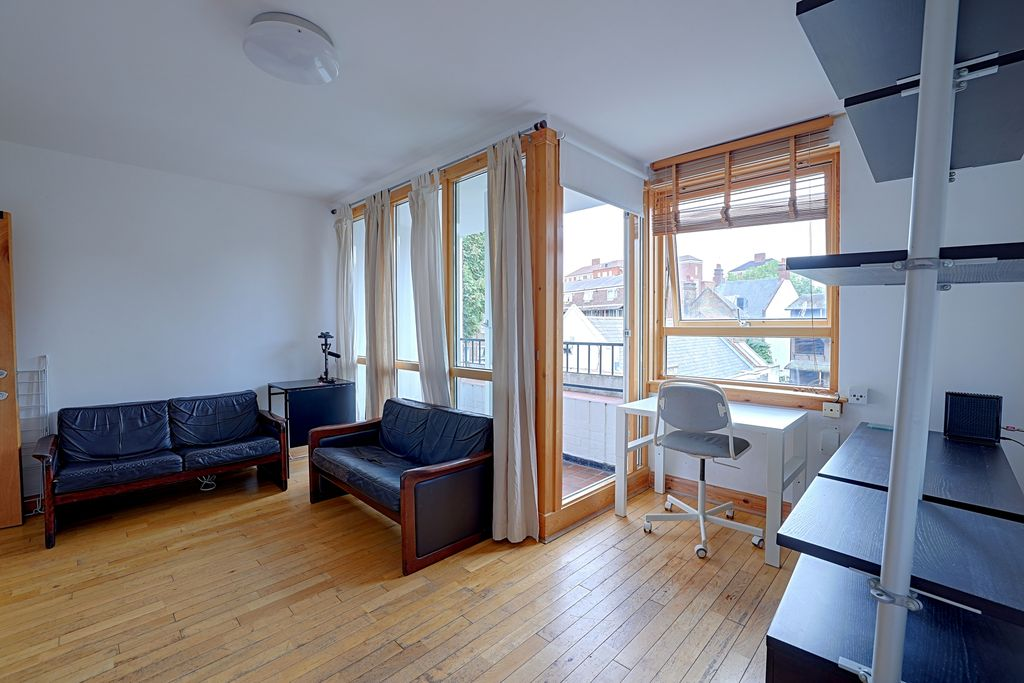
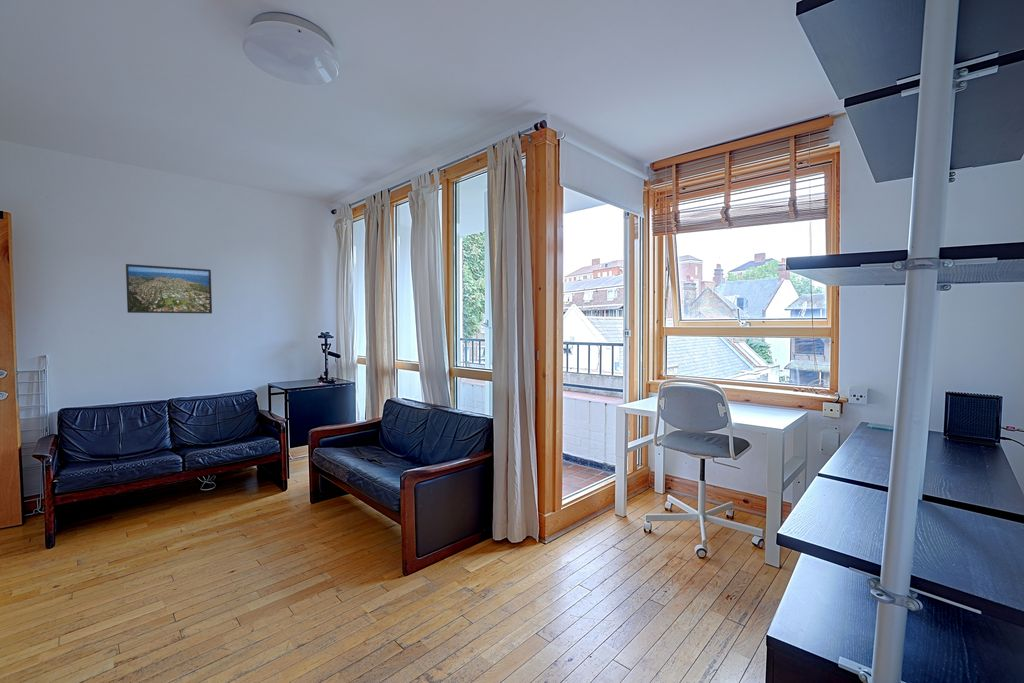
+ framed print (171, 290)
